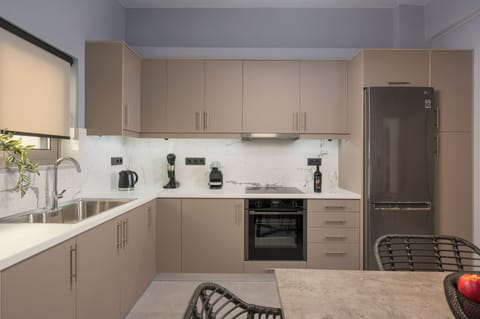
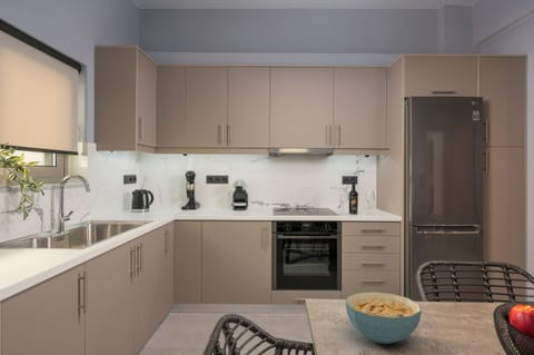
+ cereal bowl (382, 321)
